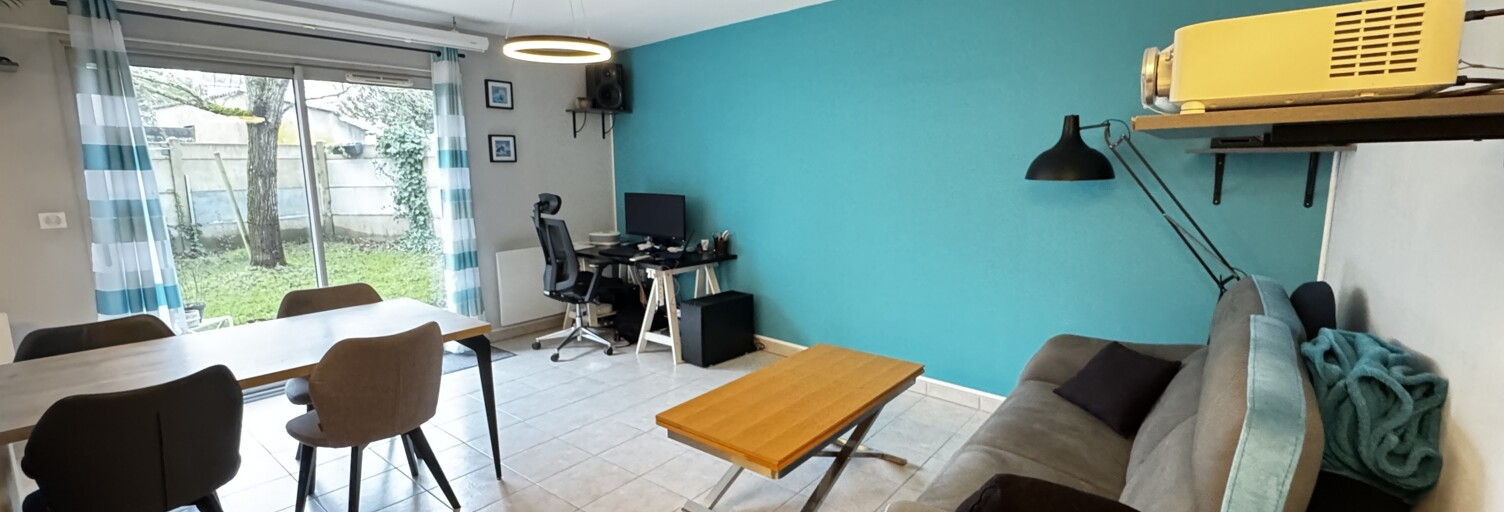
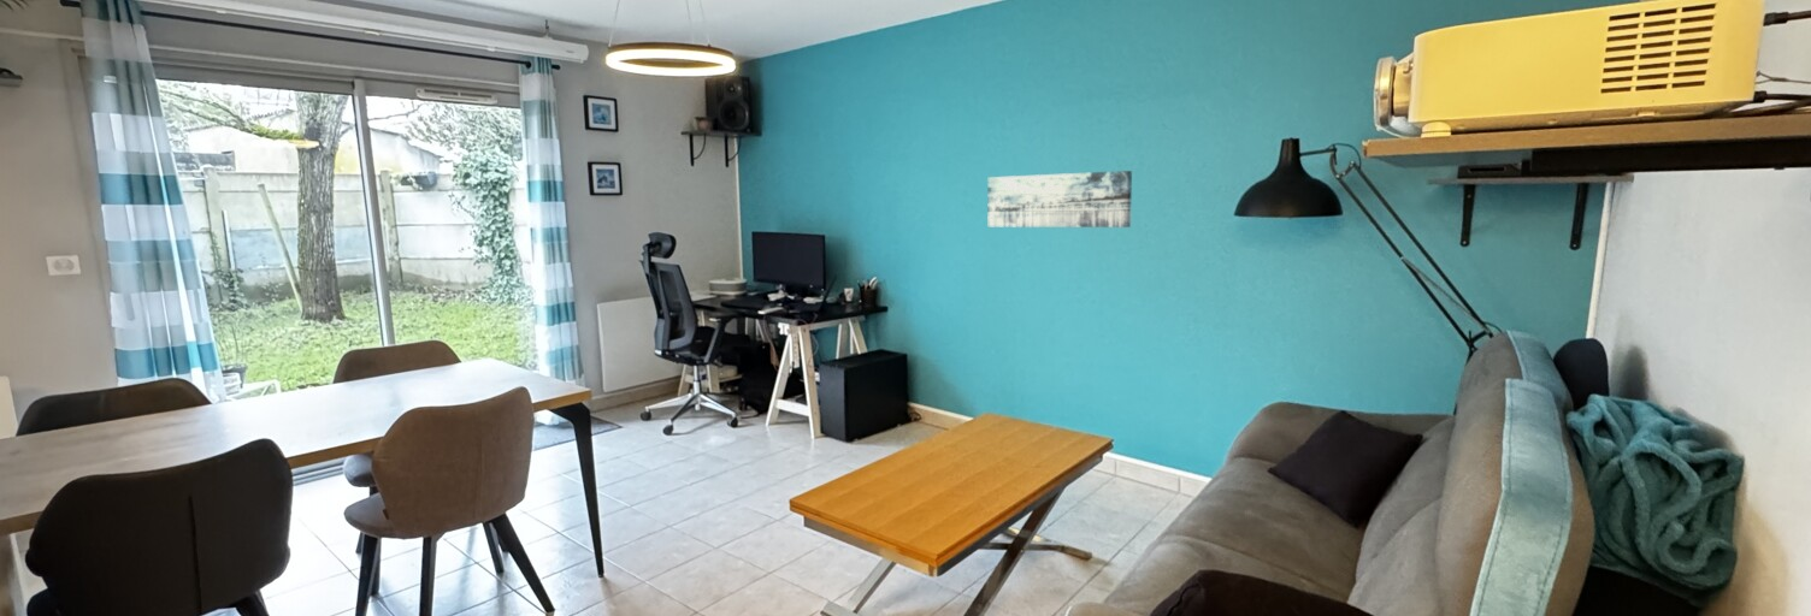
+ wall art (1055, 200)
